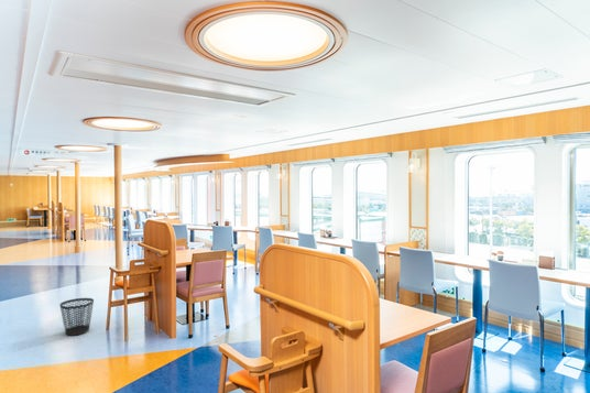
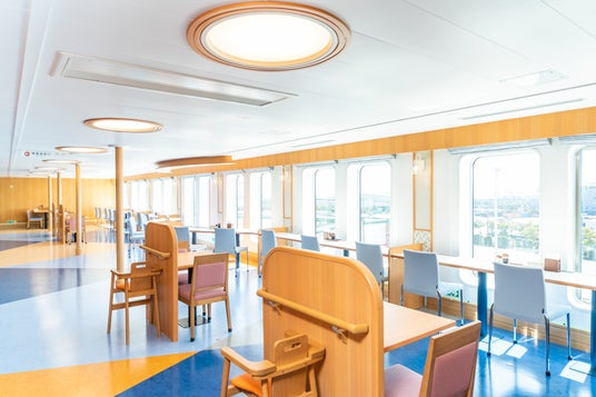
- wastebasket (77, 316)
